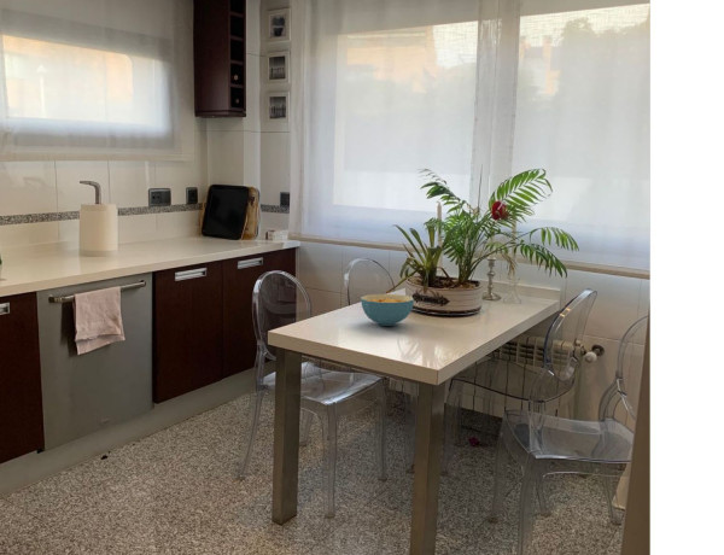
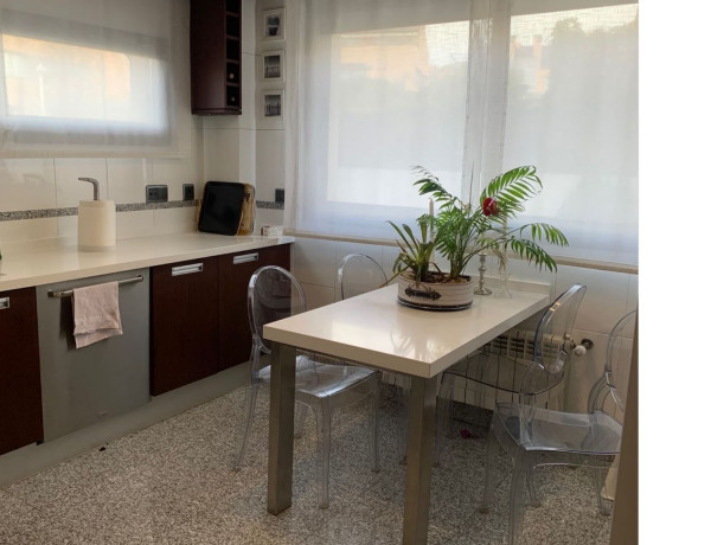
- cereal bowl (386, 310)
